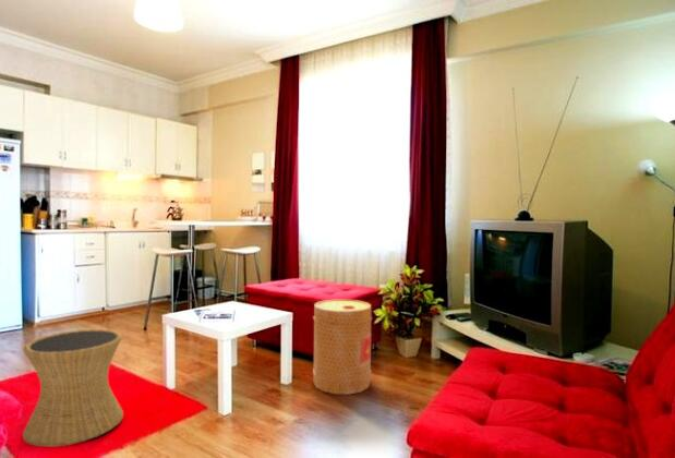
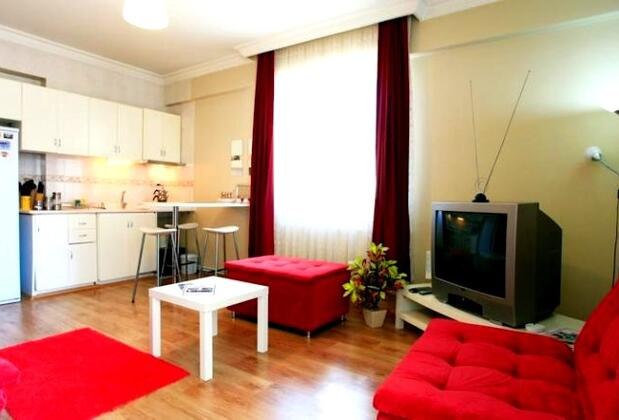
- basket (341, 343)
- side table (75, 382)
